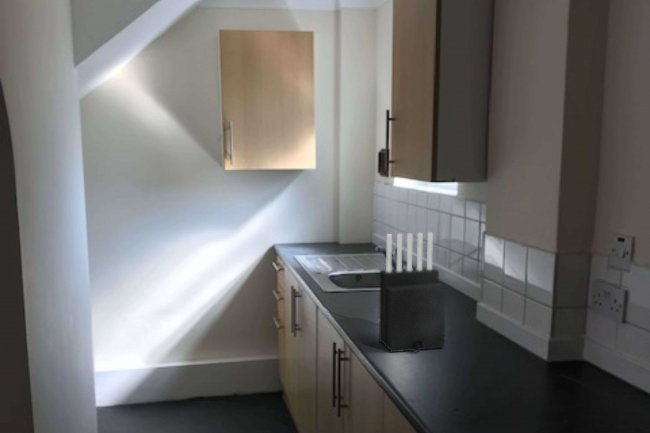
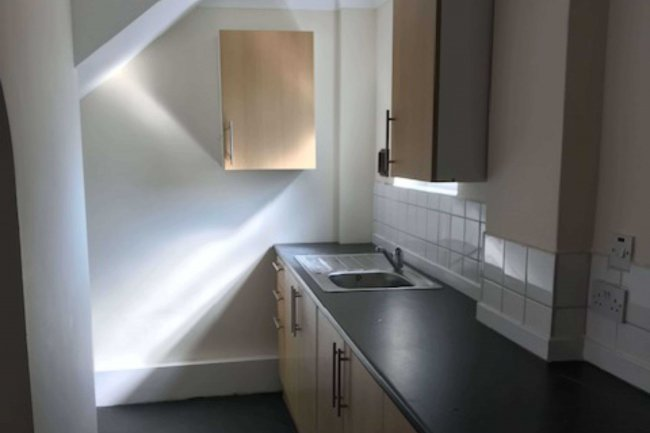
- knife block (413, 291)
